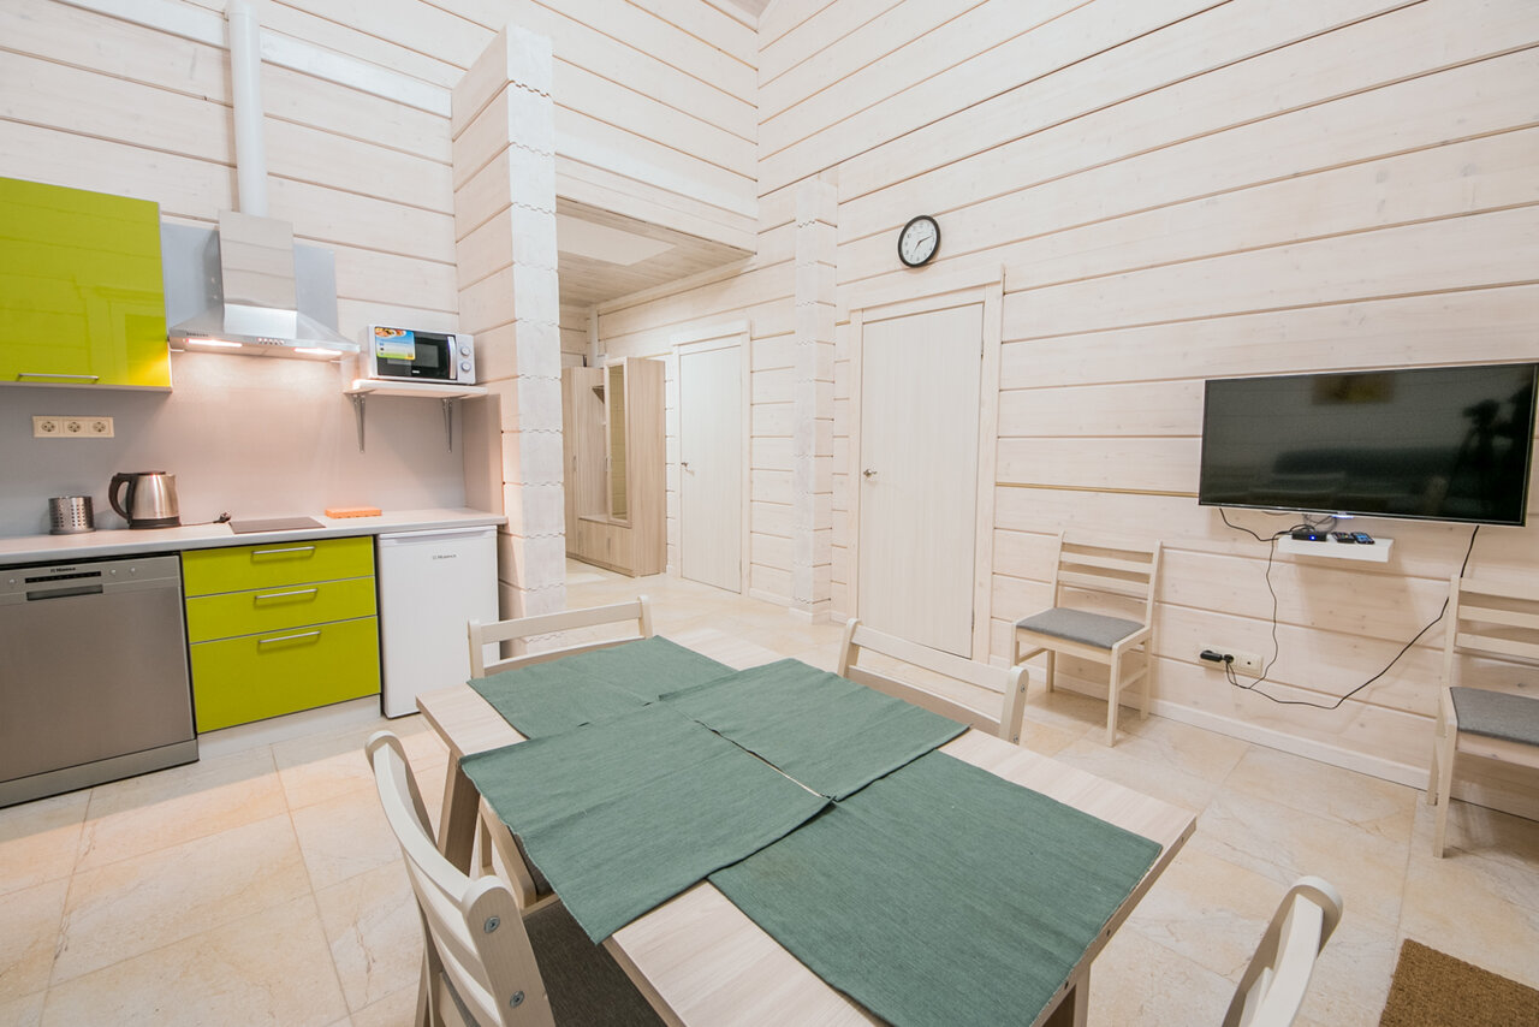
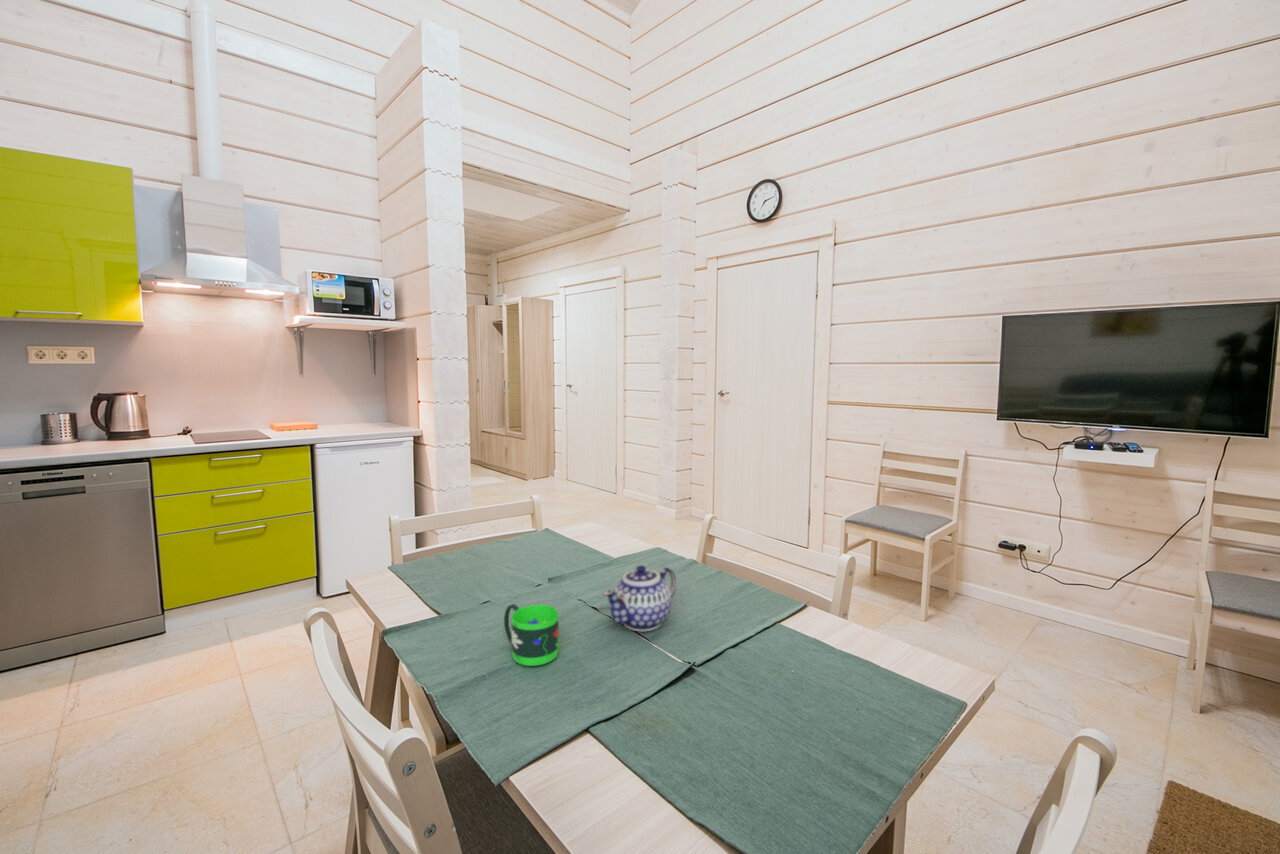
+ teapot (641, 594)
+ mug (528, 630)
